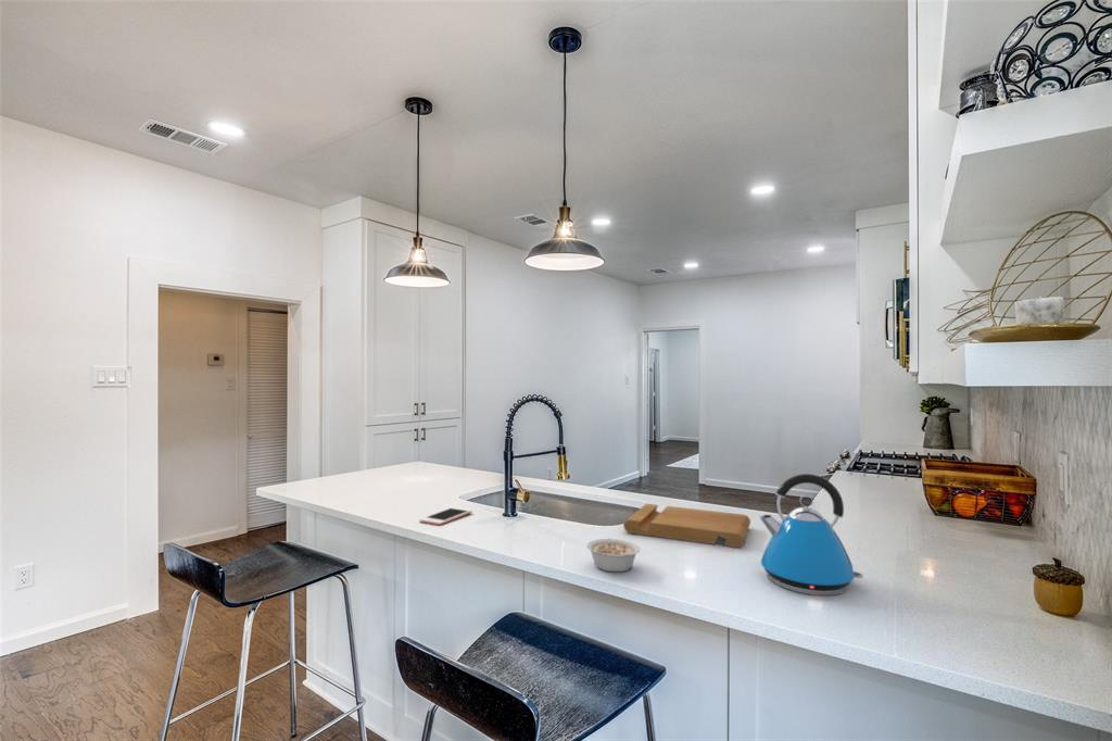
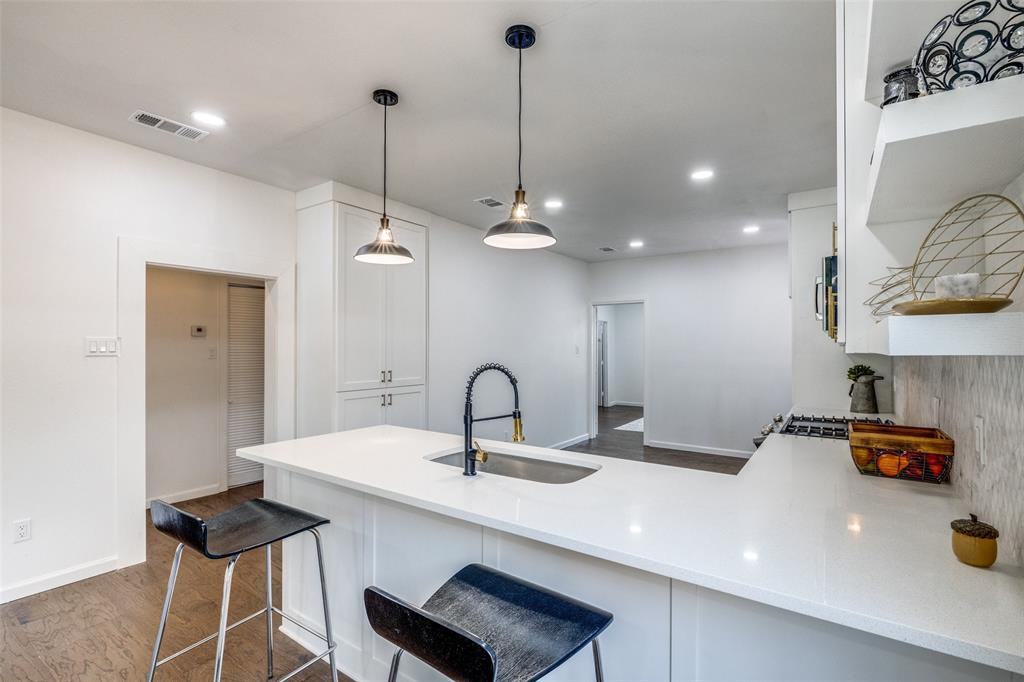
- cutting board (687, 523)
- cell phone (446, 515)
- kettle (809, 527)
- legume (615, 554)
